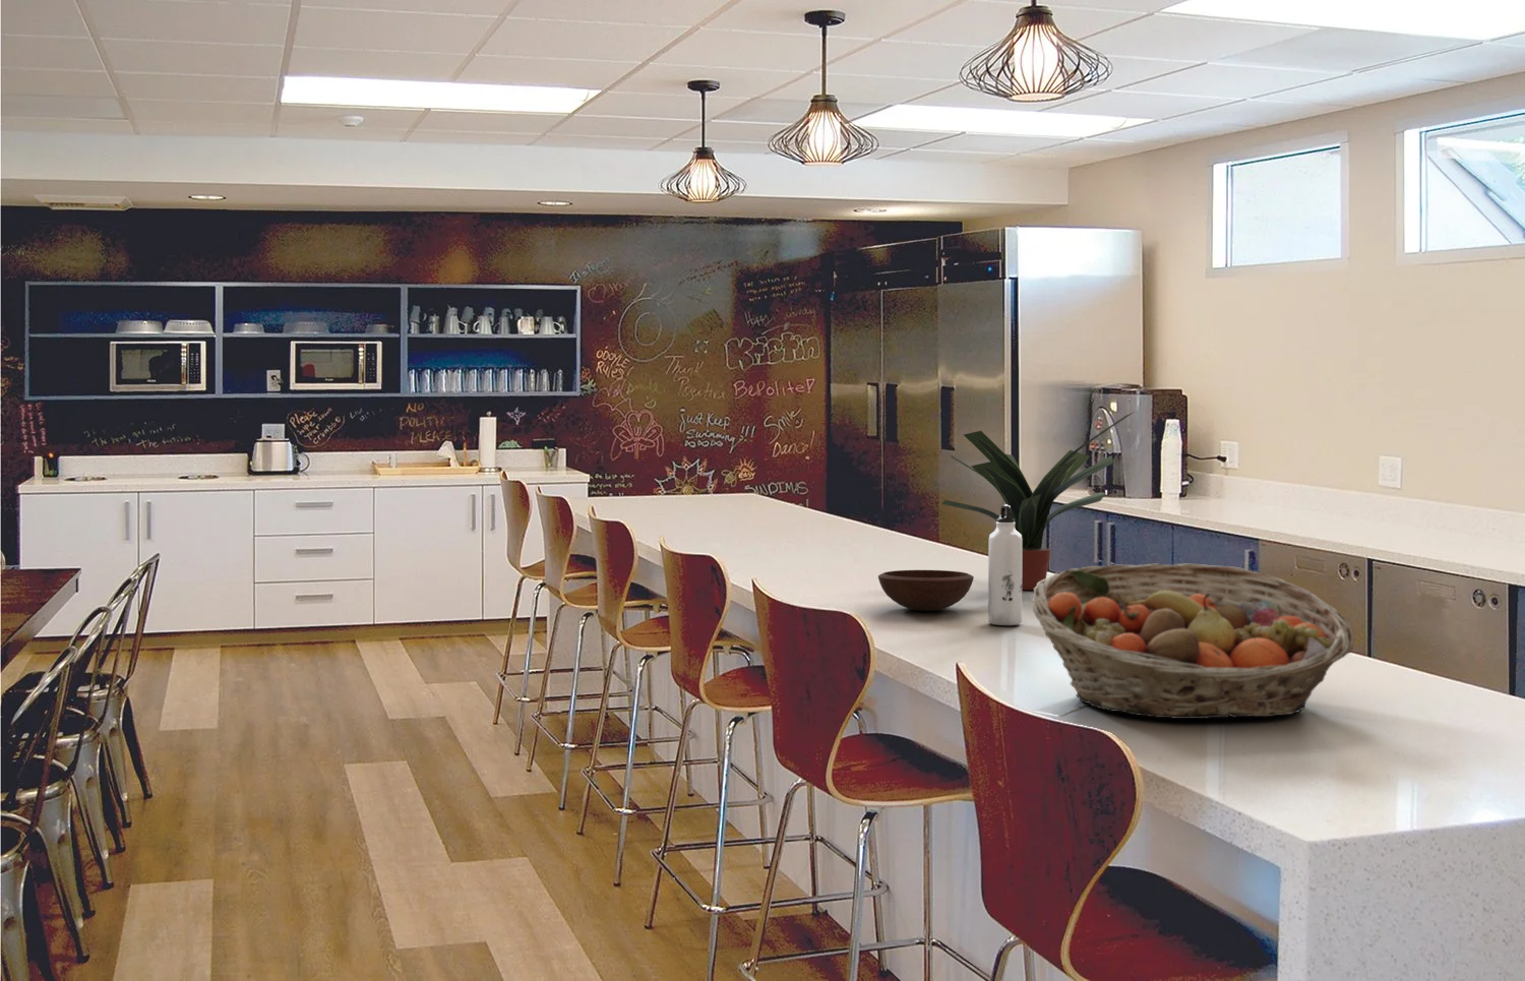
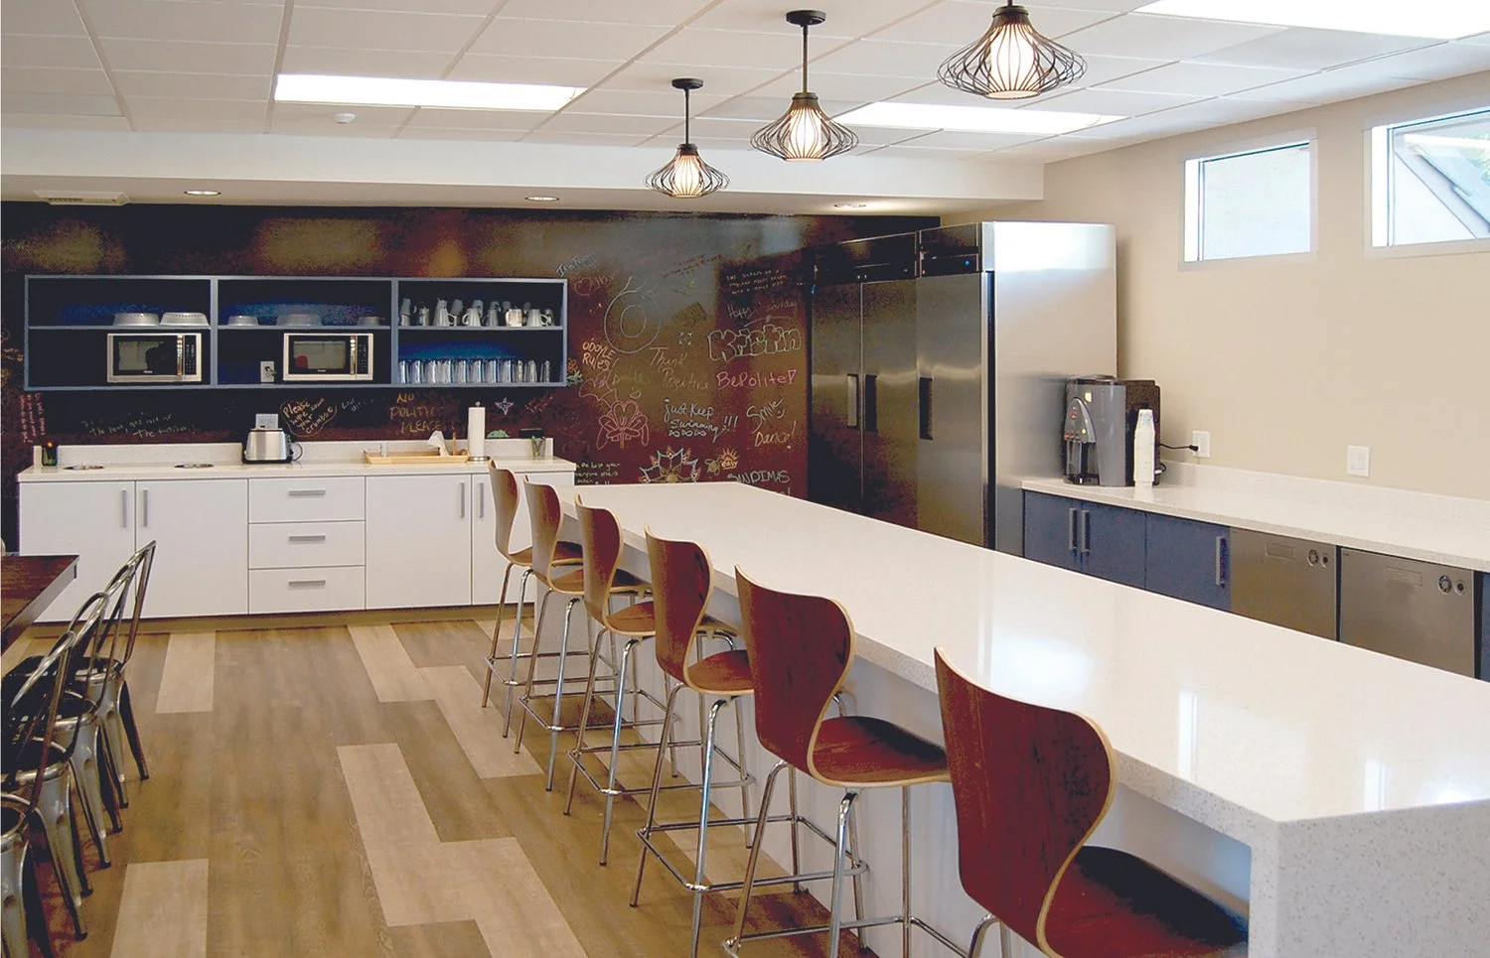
- water bottle (1005, 564)
- fruit basket (1187, 637)
- potted plant (1038, 500)
- bowl (925, 592)
